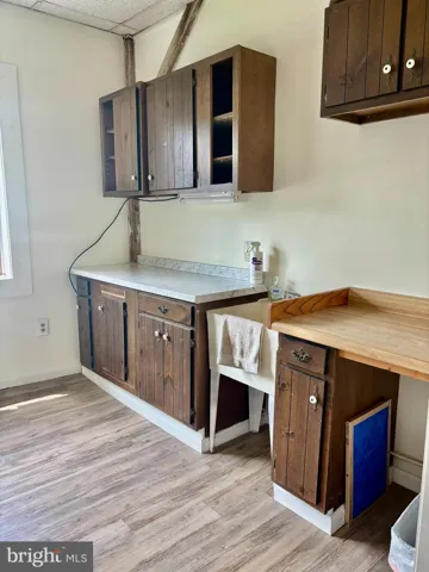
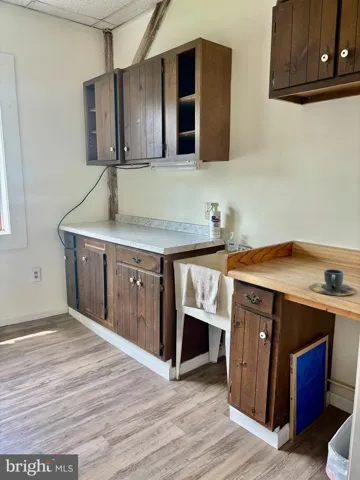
+ cup (333, 280)
